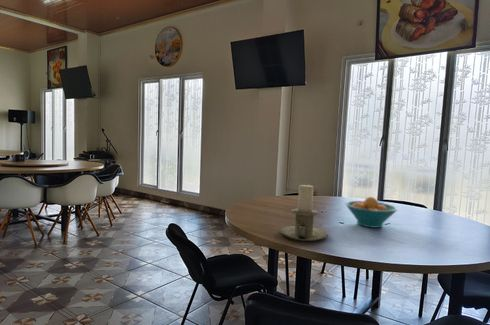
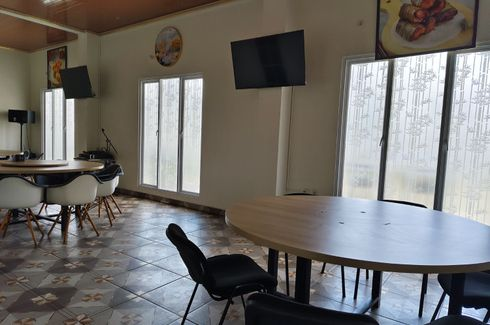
- fruit bowl (370, 210)
- candle holder (304, 210)
